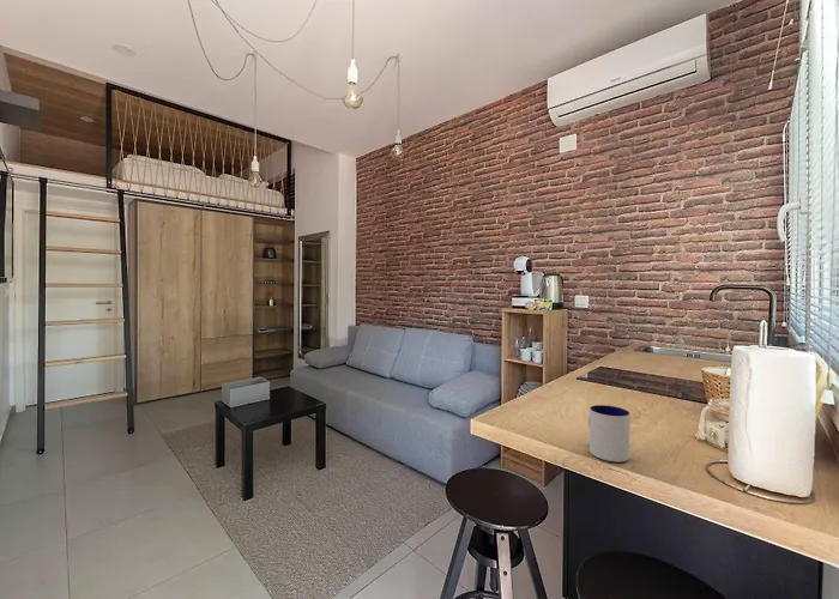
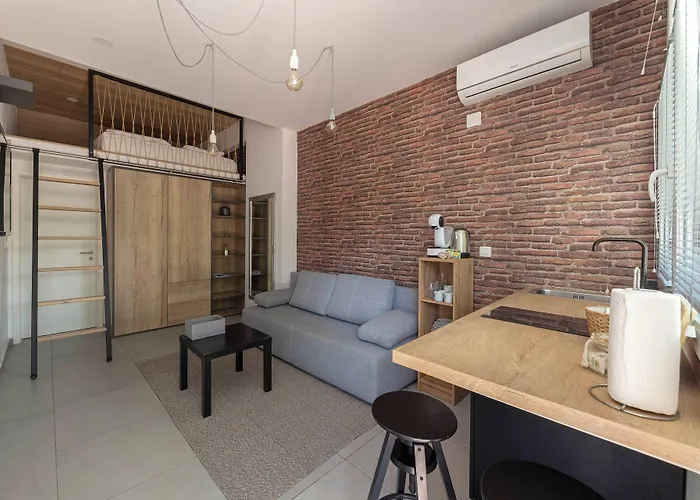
- mug (604, 429)
